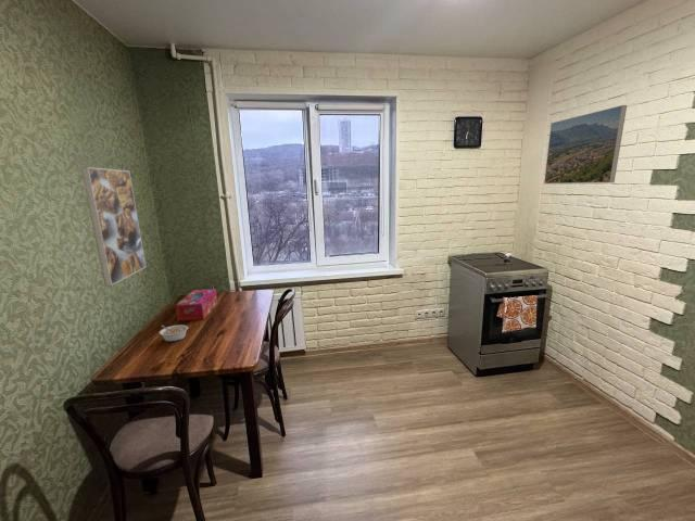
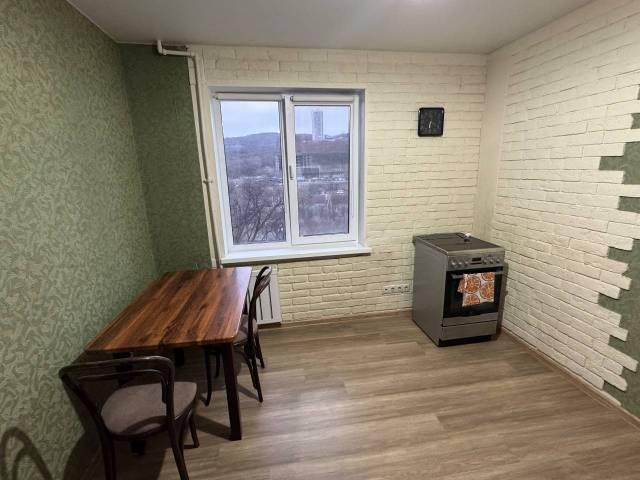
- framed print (579, 150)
- legume (173, 333)
- tissue box (198, 304)
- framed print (117, 224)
